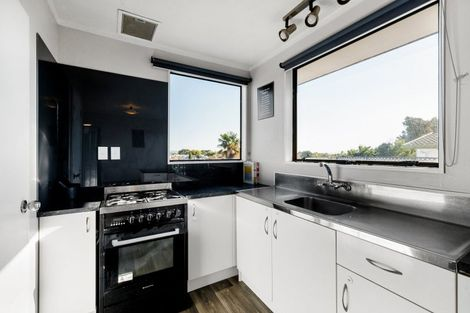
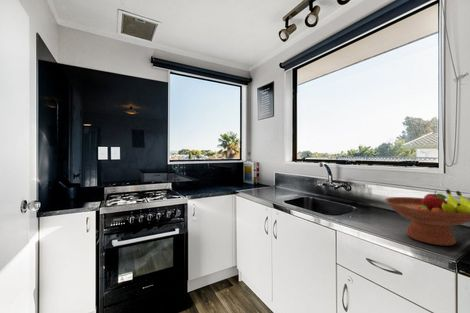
+ fruit bowl (429, 214)
